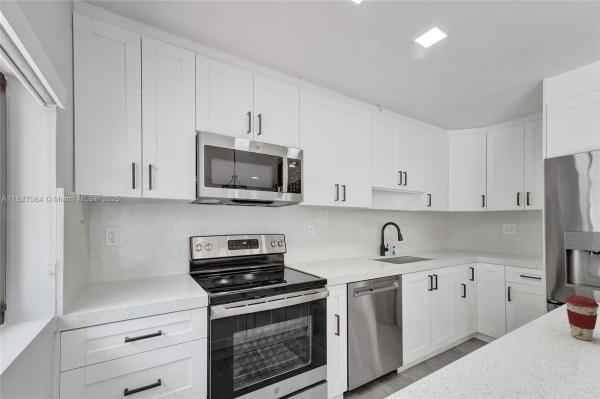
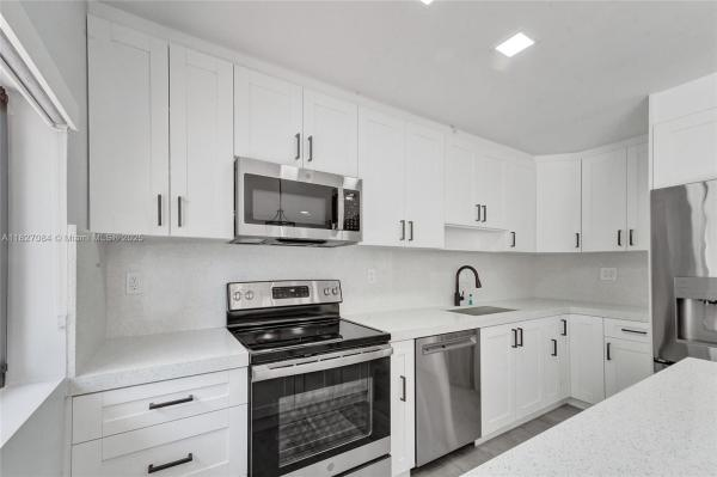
- coffee cup (581, 317)
